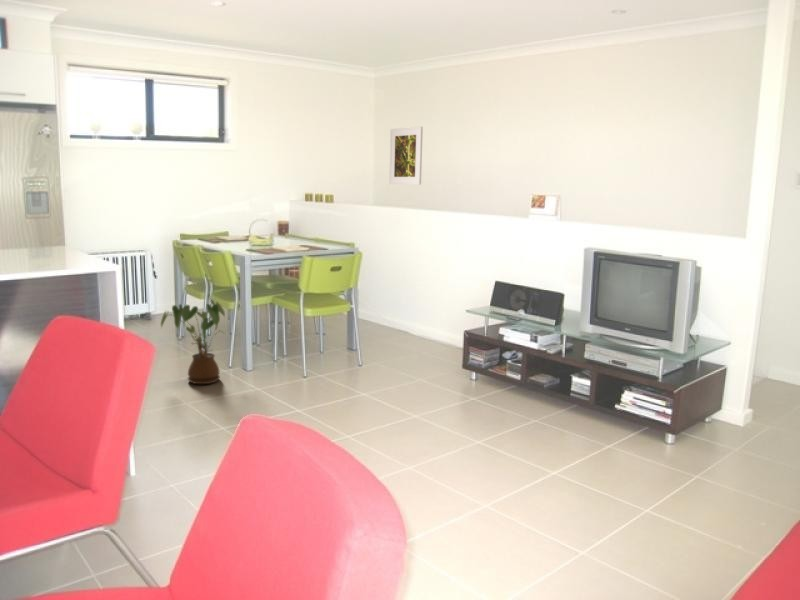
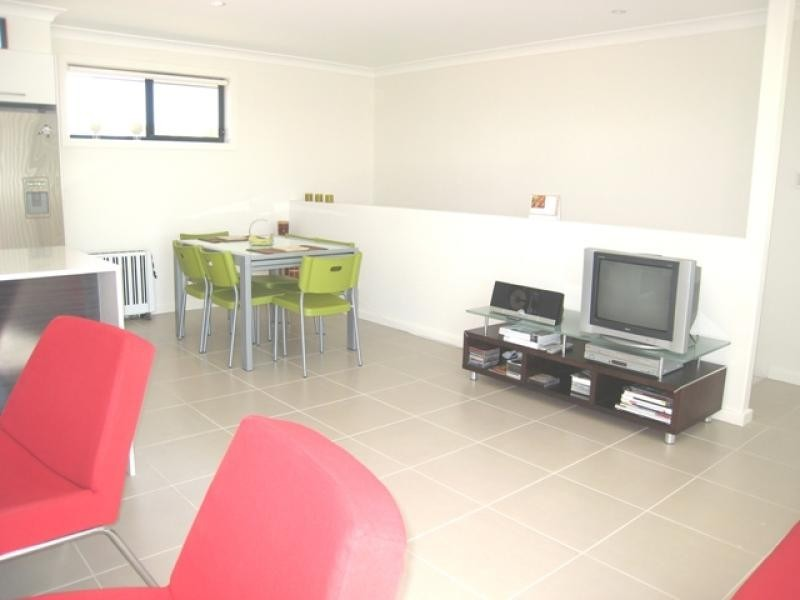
- house plant (196, 340)
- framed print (405, 156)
